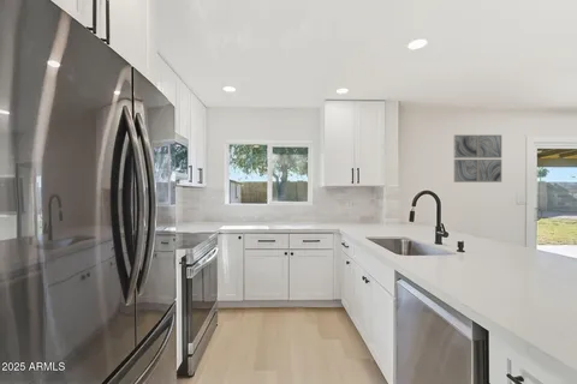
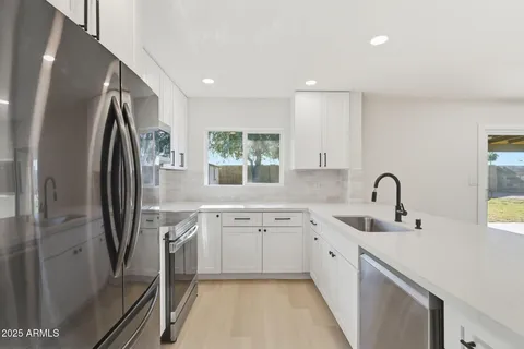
- wall art (477, 157)
